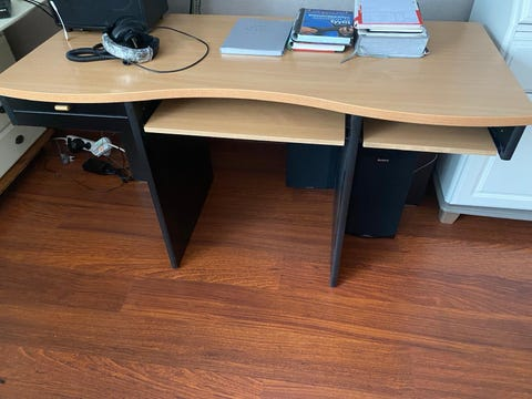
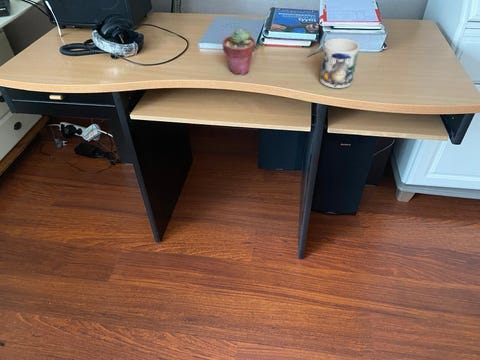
+ potted succulent (239, 49)
+ mug (338, 61)
